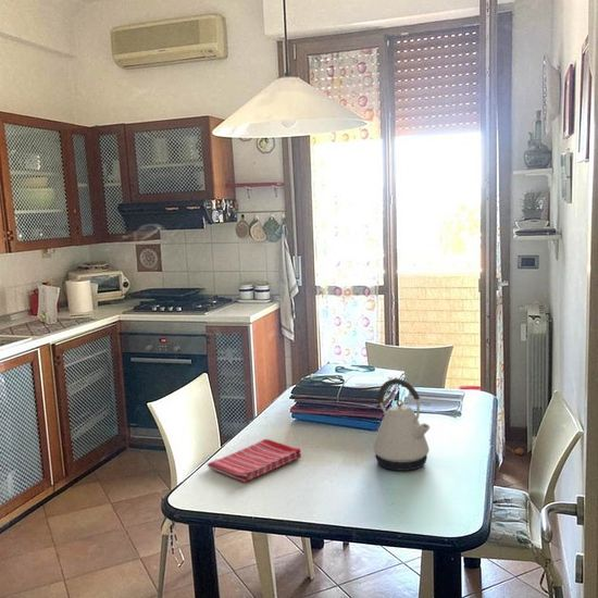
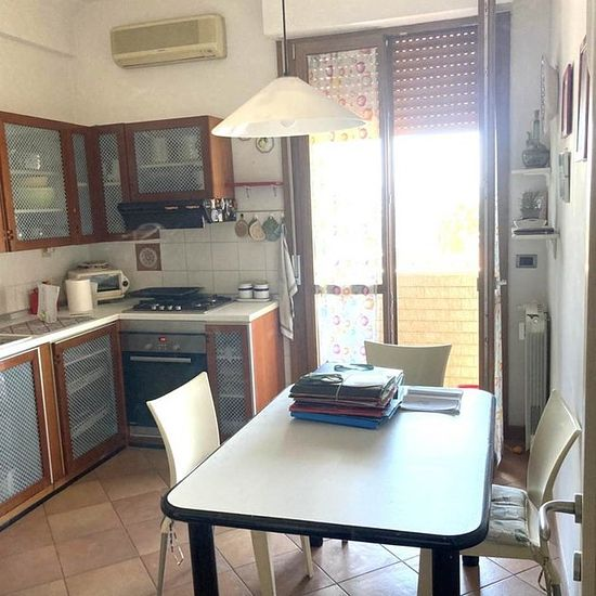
- kettle (401, 422)
- dish towel (256, 458)
